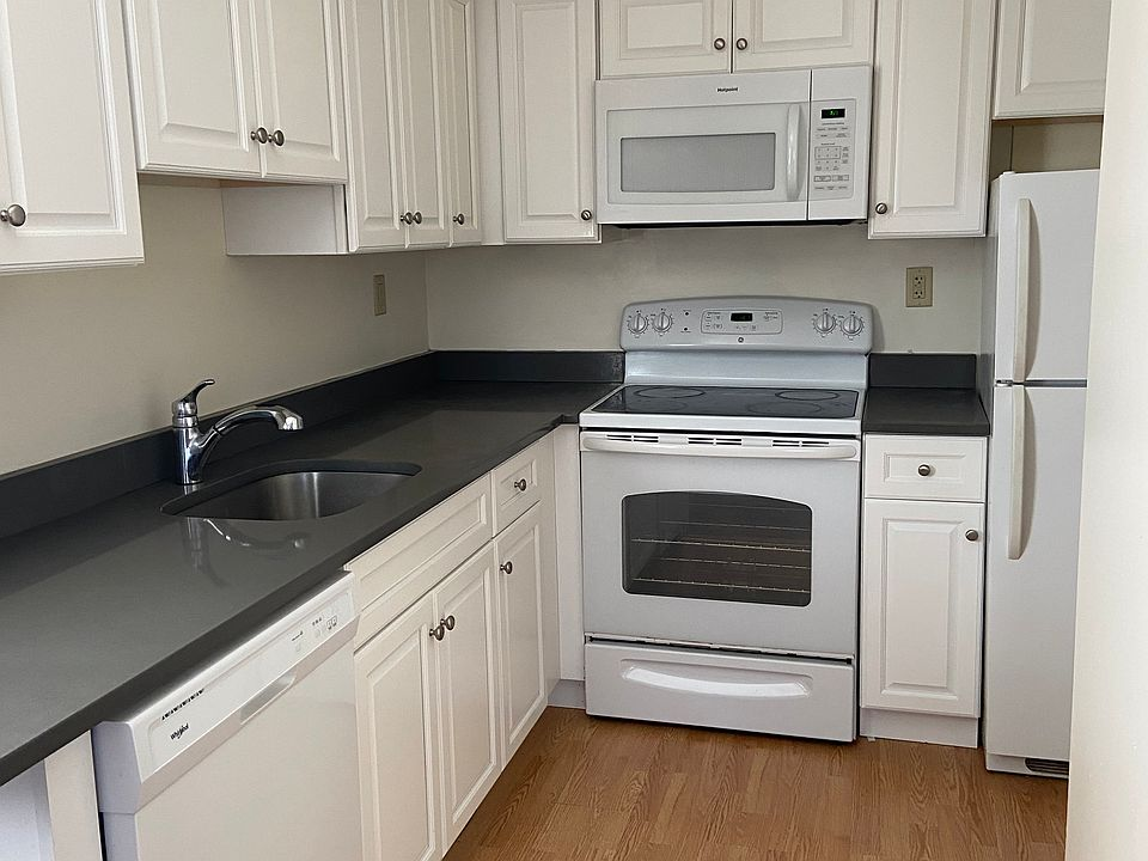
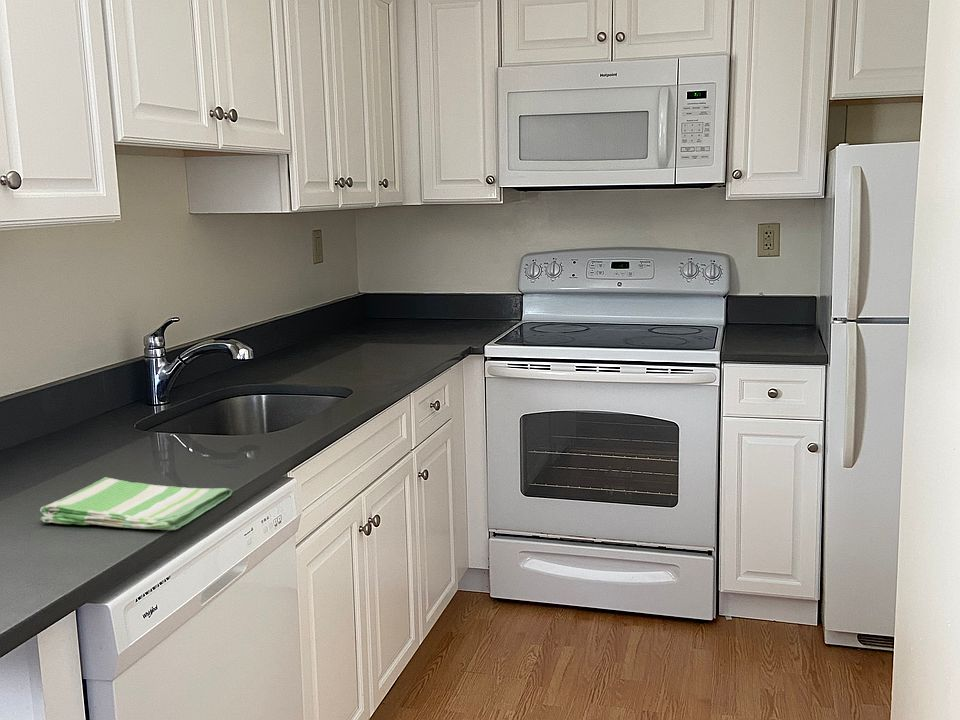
+ dish towel (137, 501)
